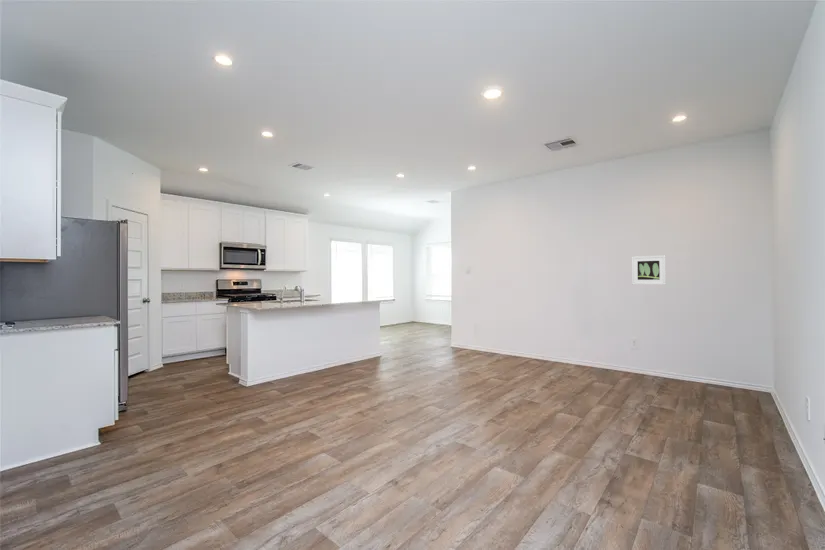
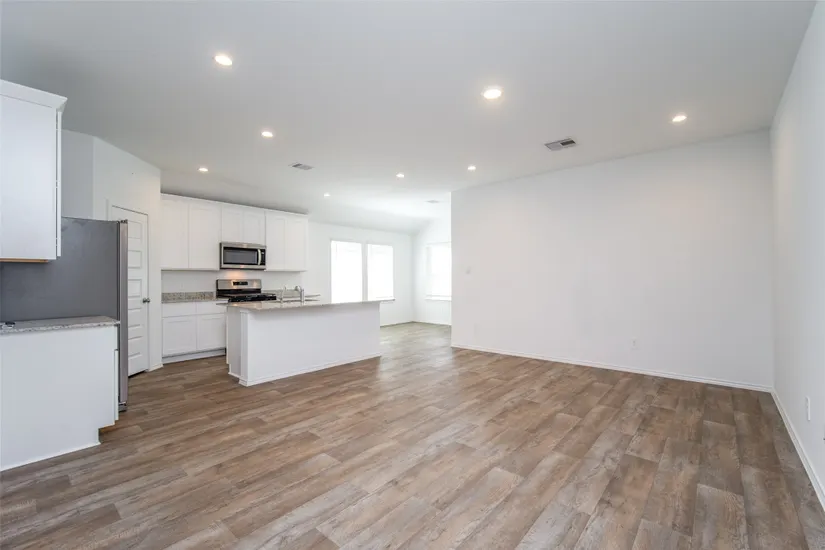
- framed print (648, 270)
